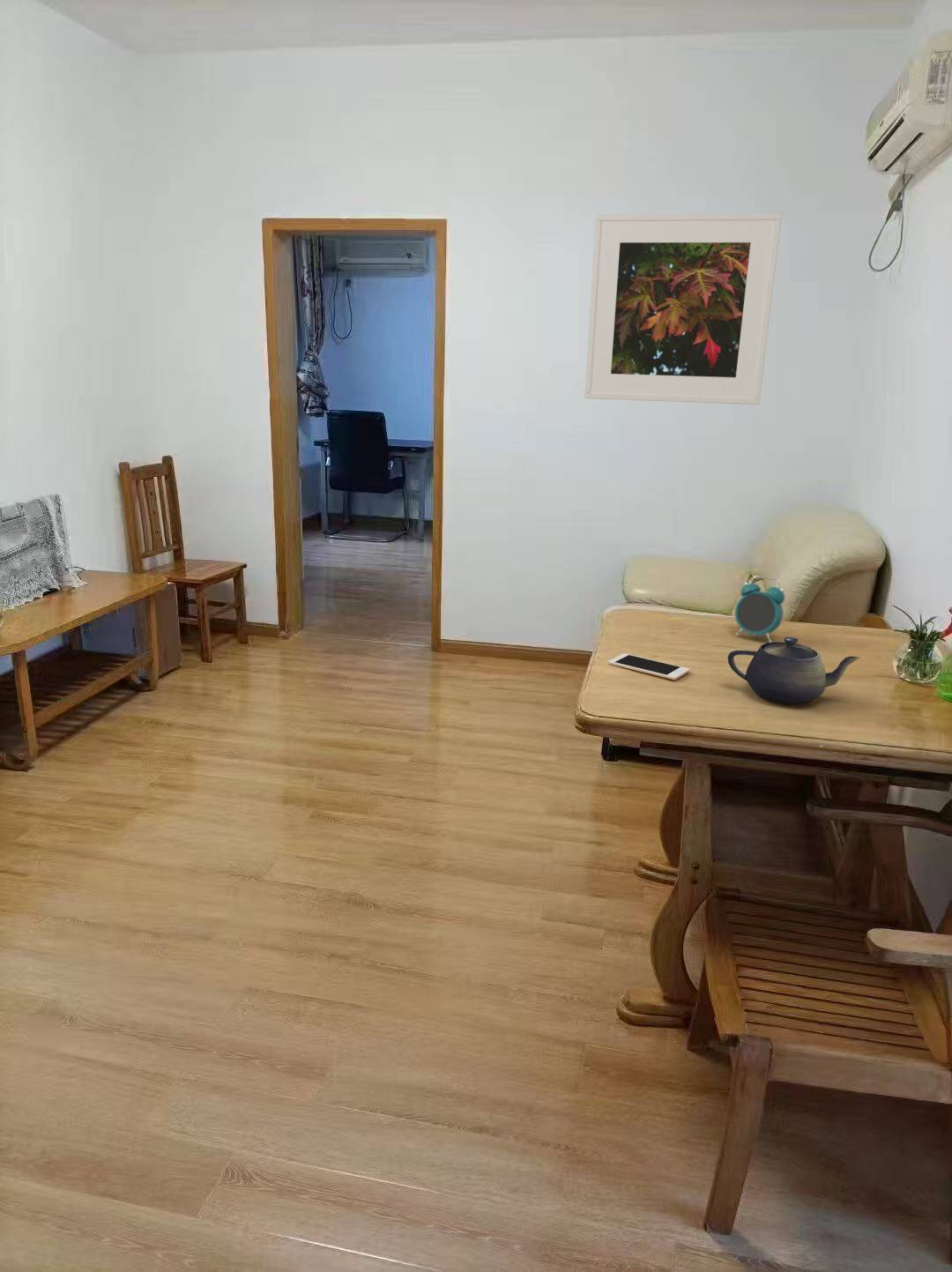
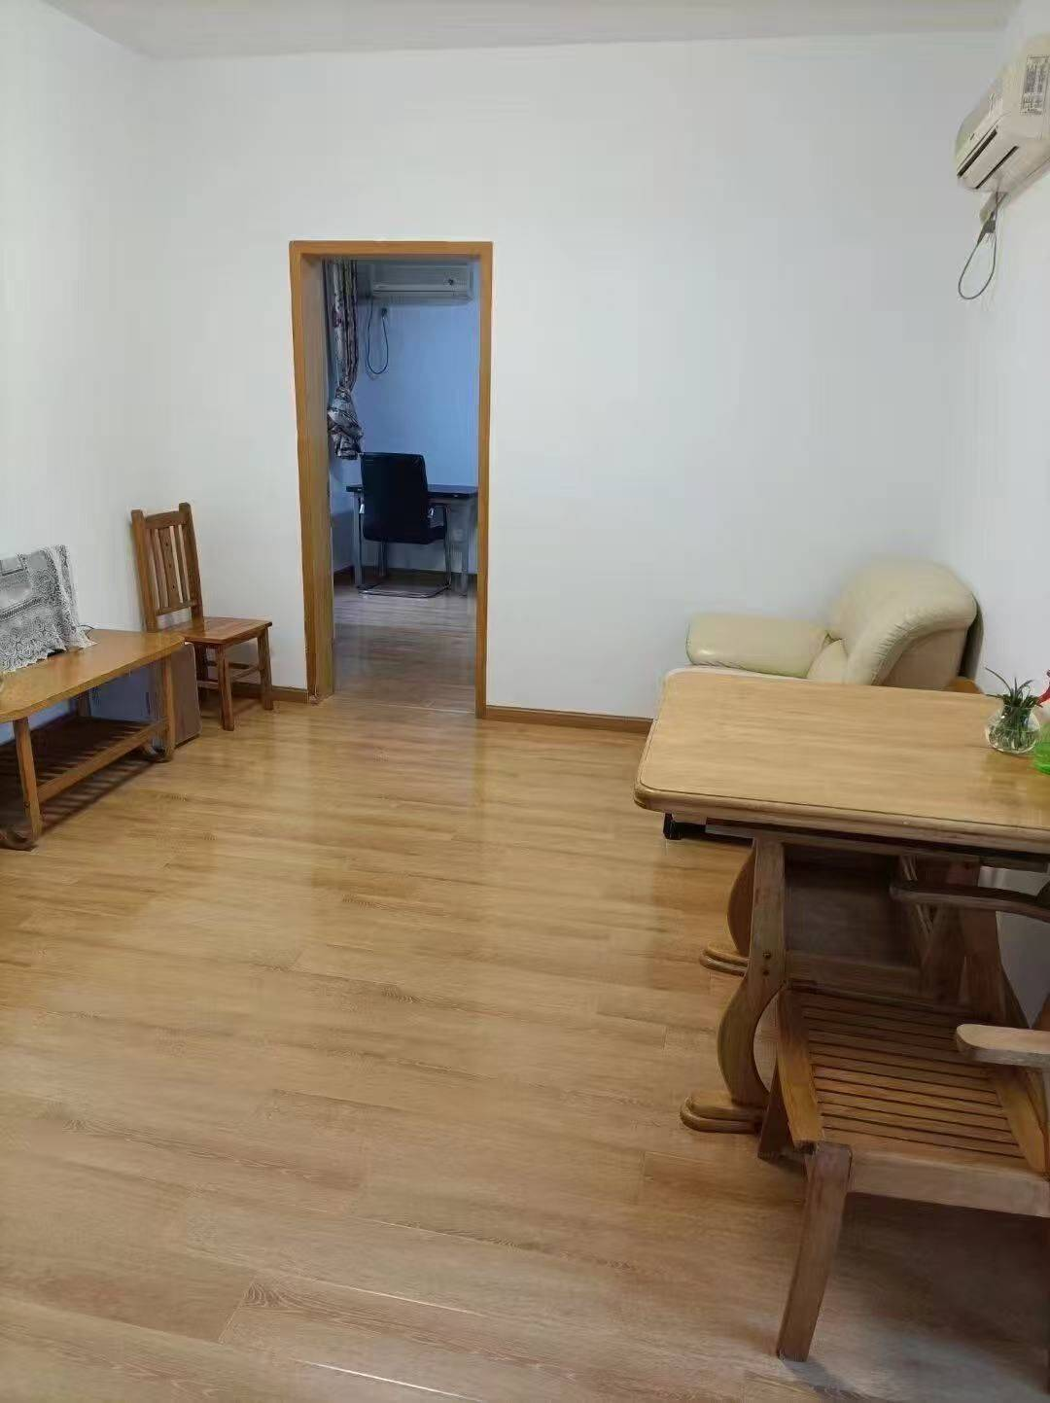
- alarm clock (759, 607)
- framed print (678, 310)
- teapot (792, 667)
- cell phone (648, 666)
